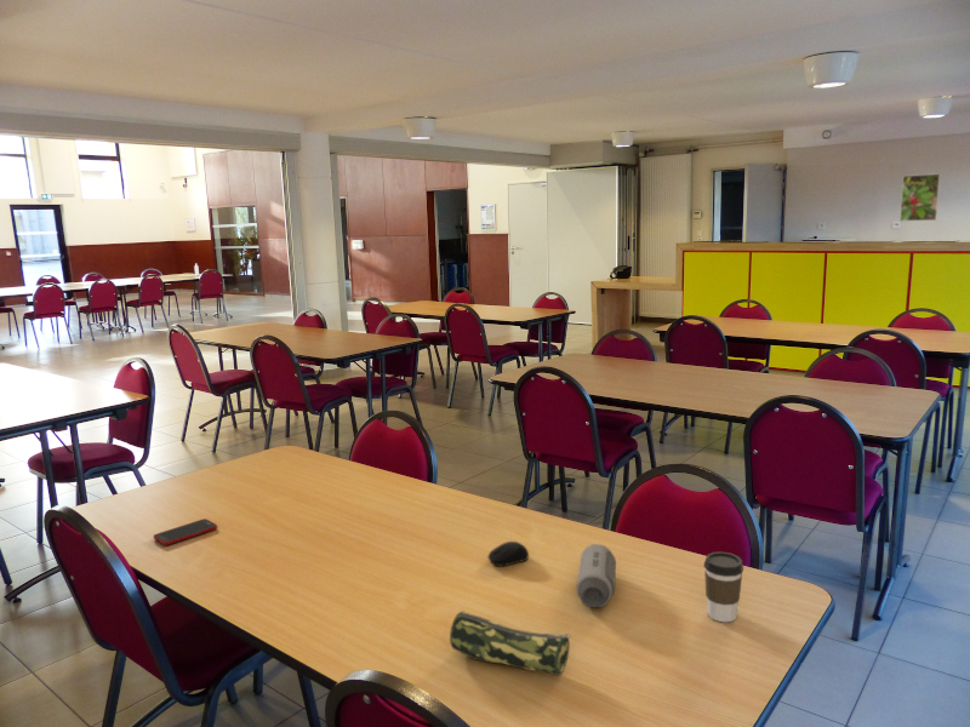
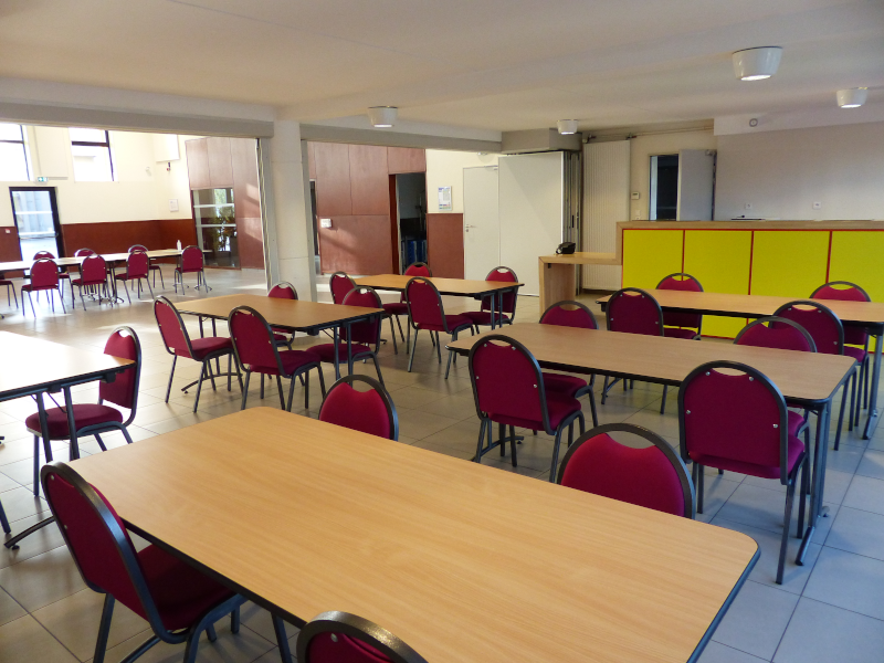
- coffee cup (723, 586)
- computer mouse (508, 551)
- pencil case (512, 643)
- speaker (595, 573)
- cell phone (186, 531)
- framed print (919, 198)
